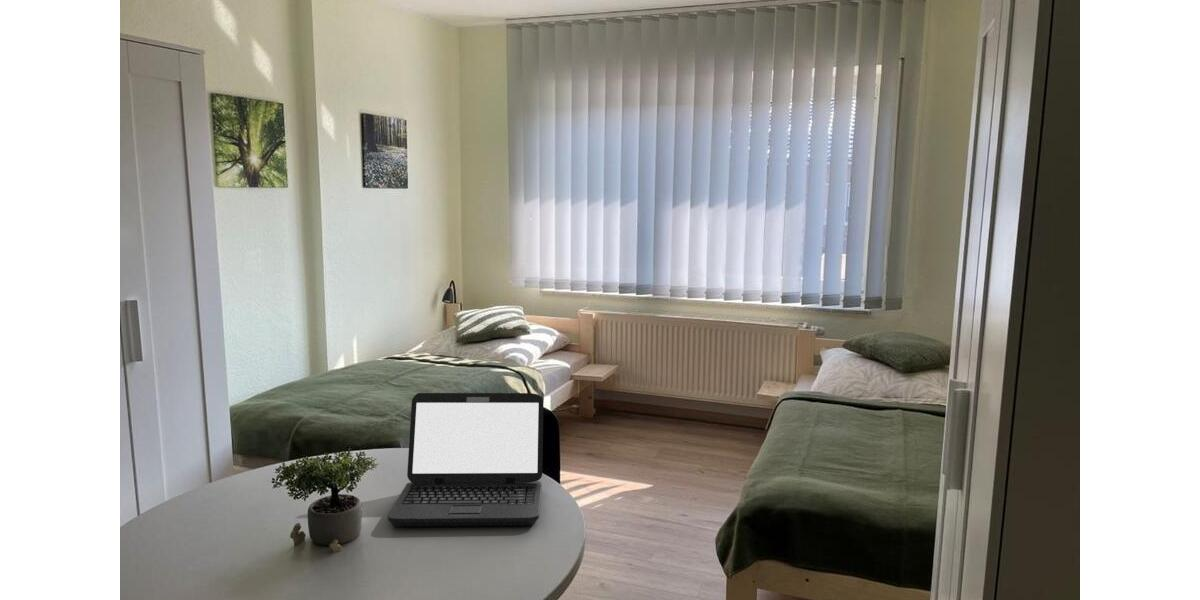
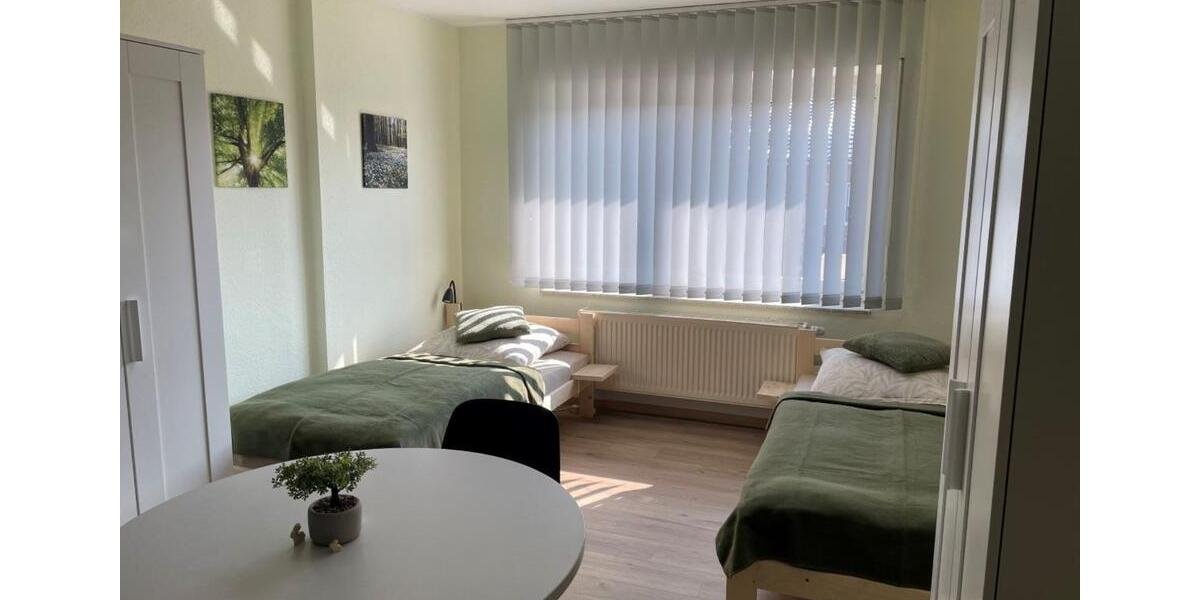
- laptop (471, 454)
